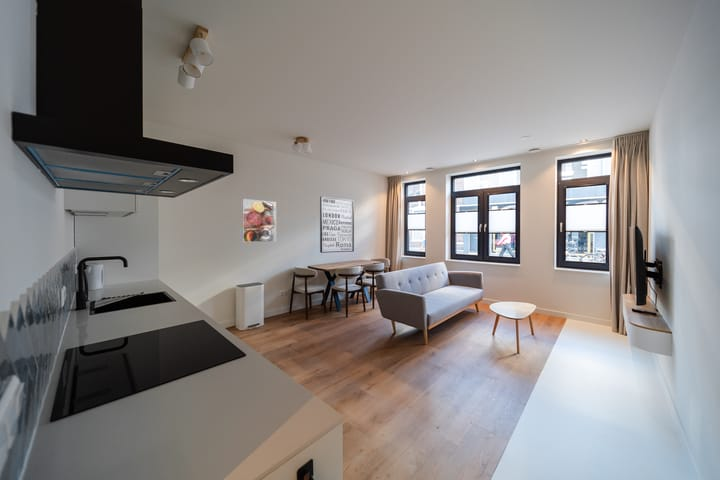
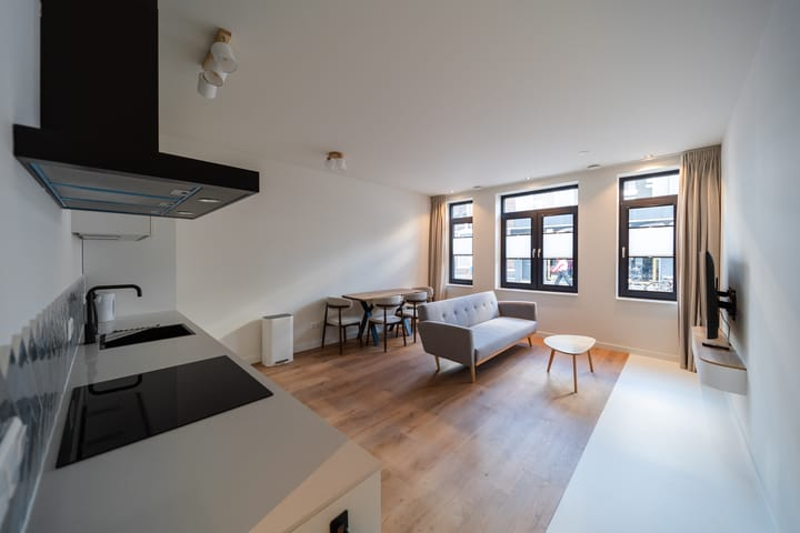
- wall art (337, 225)
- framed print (260, 221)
